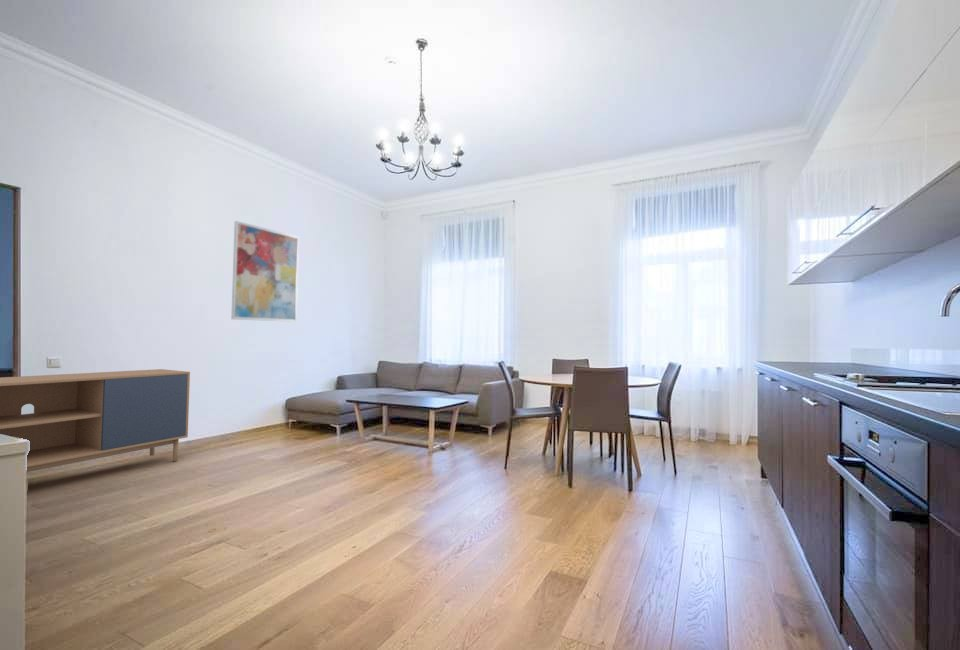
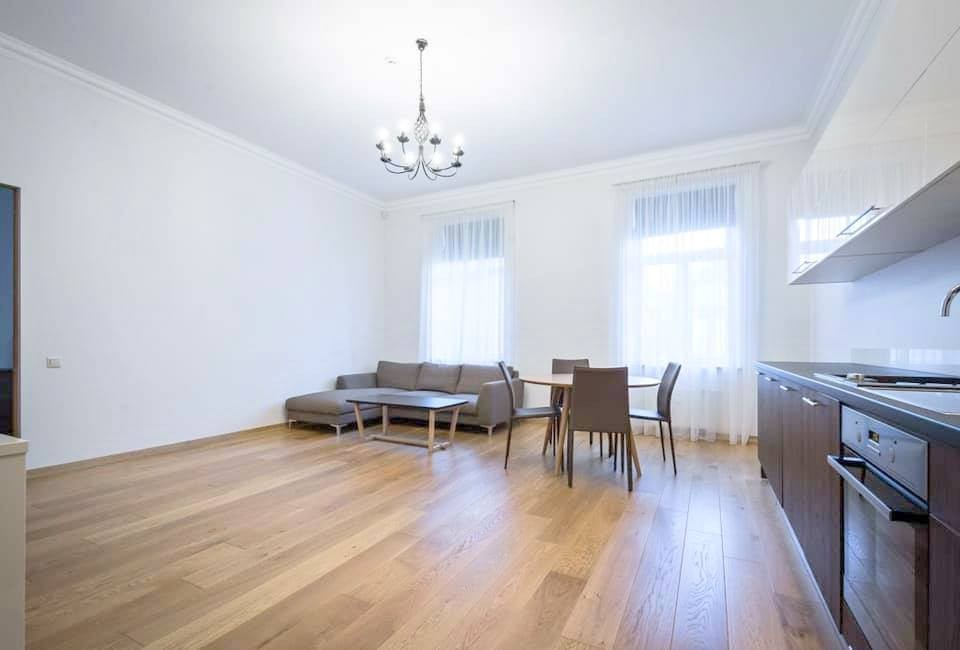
- storage cabinet (90, 424)
- wall art (267, 275)
